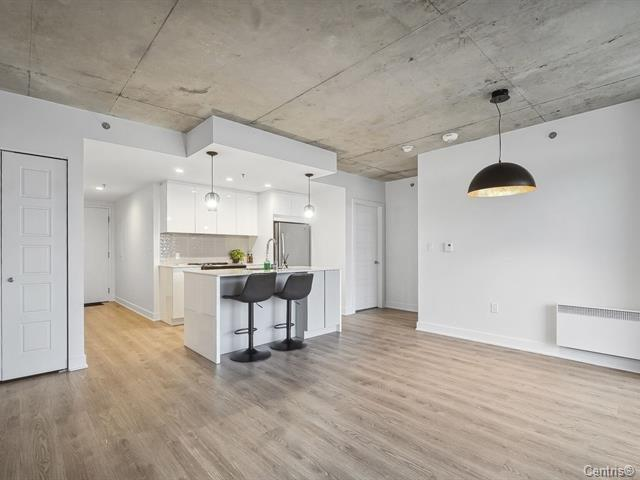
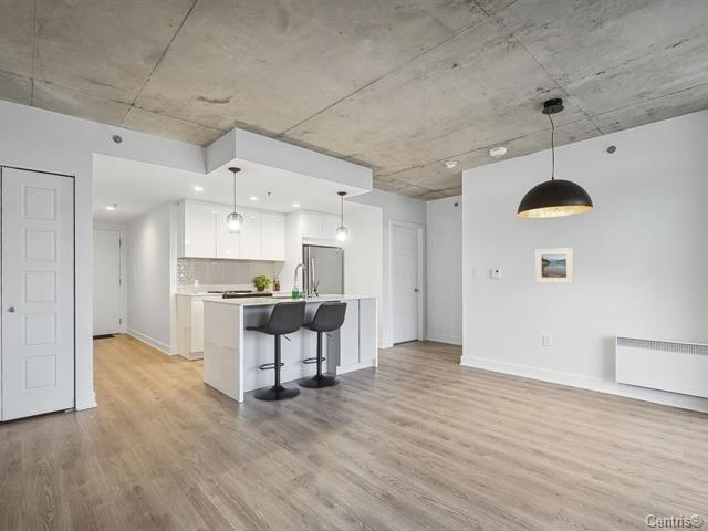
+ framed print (553, 266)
